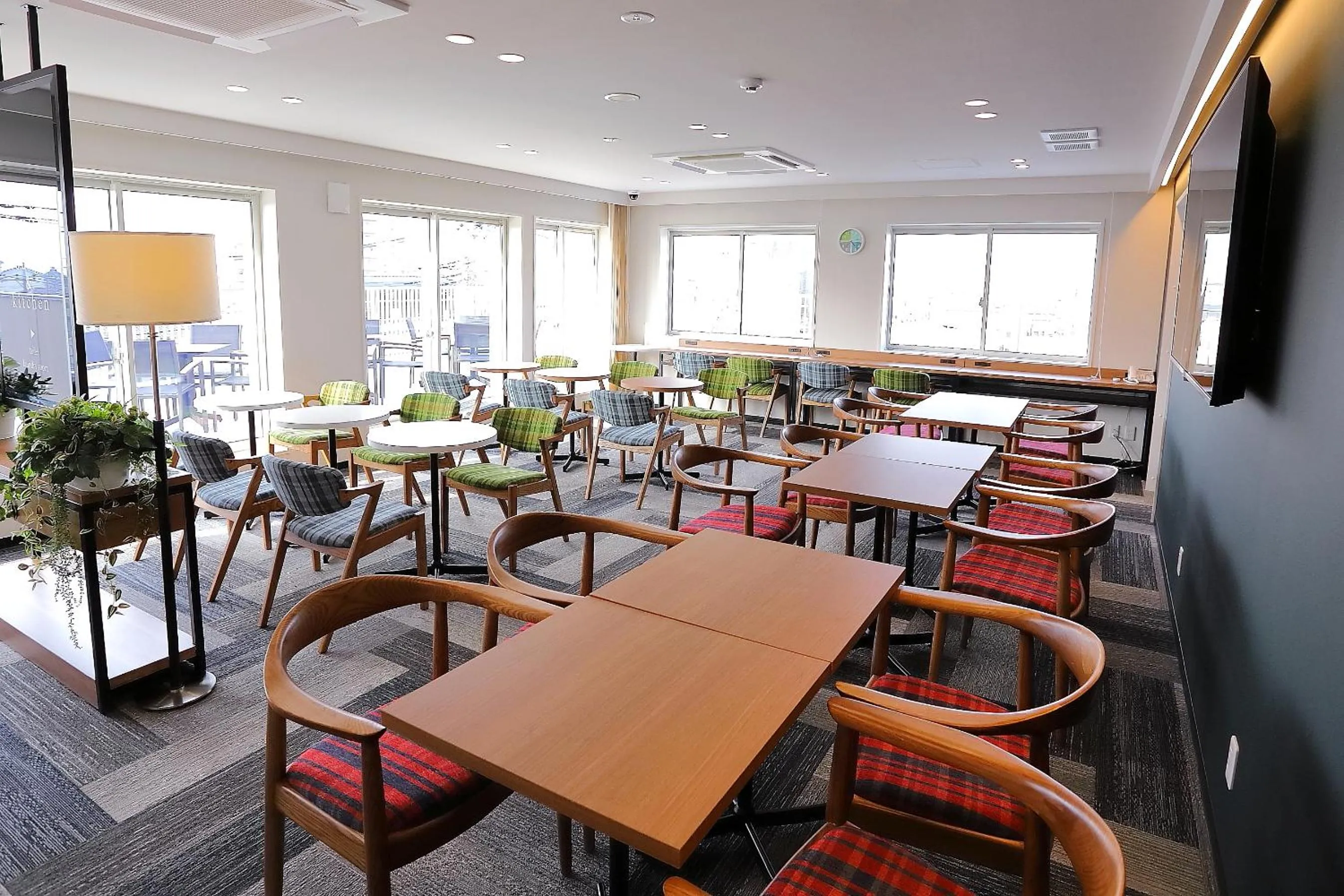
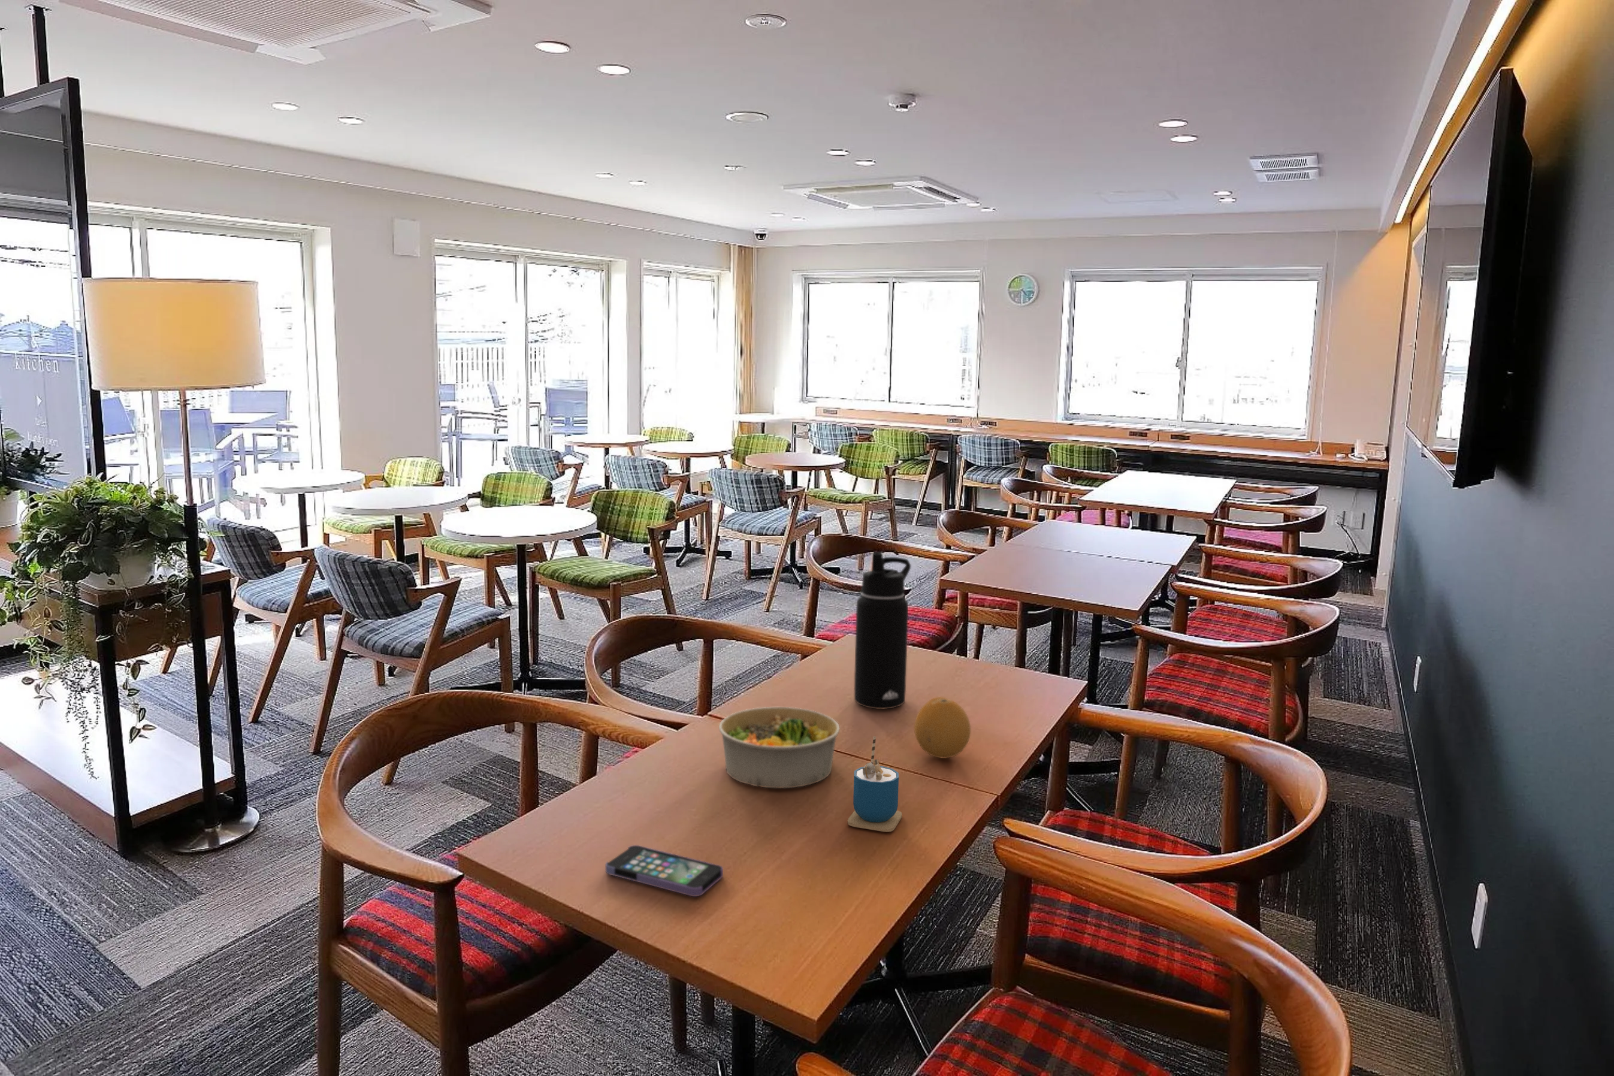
+ smartphone (664, 869)
+ fruit (942, 728)
+ cup (875, 782)
+ bowl (779, 745)
+ water bottle (884, 624)
